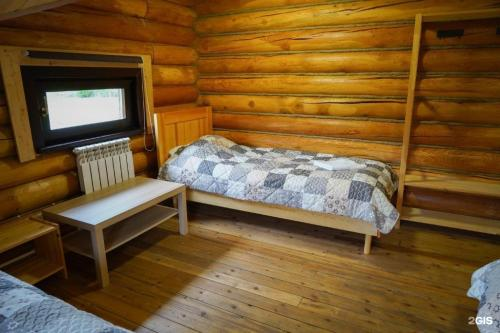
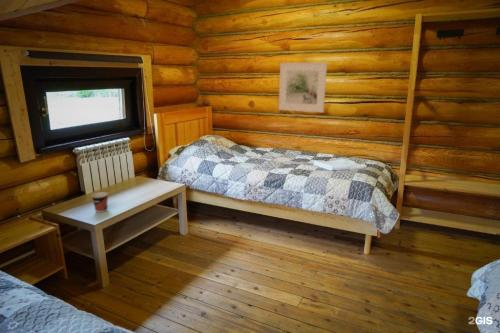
+ cup (100, 202)
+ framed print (301, 87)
